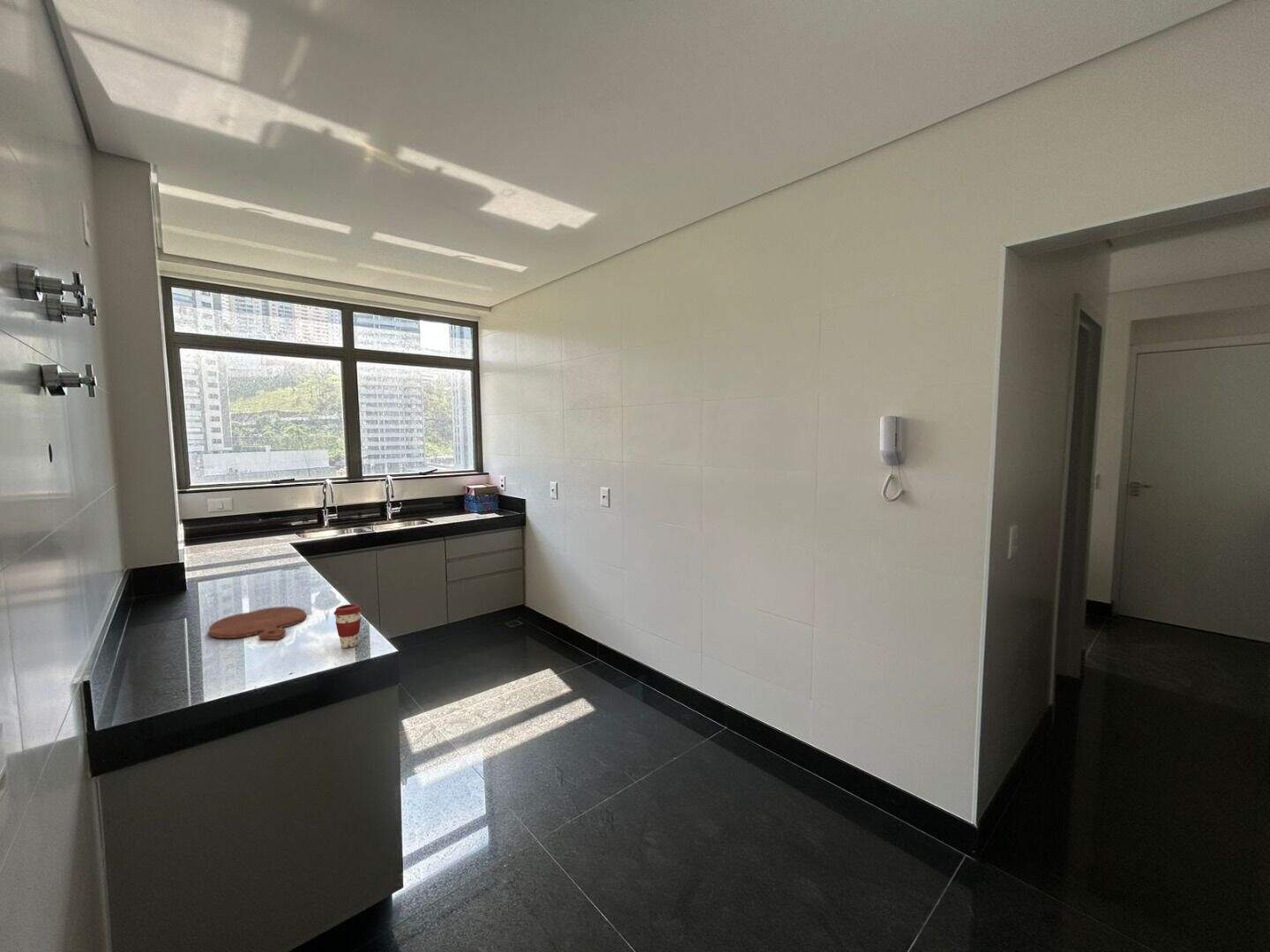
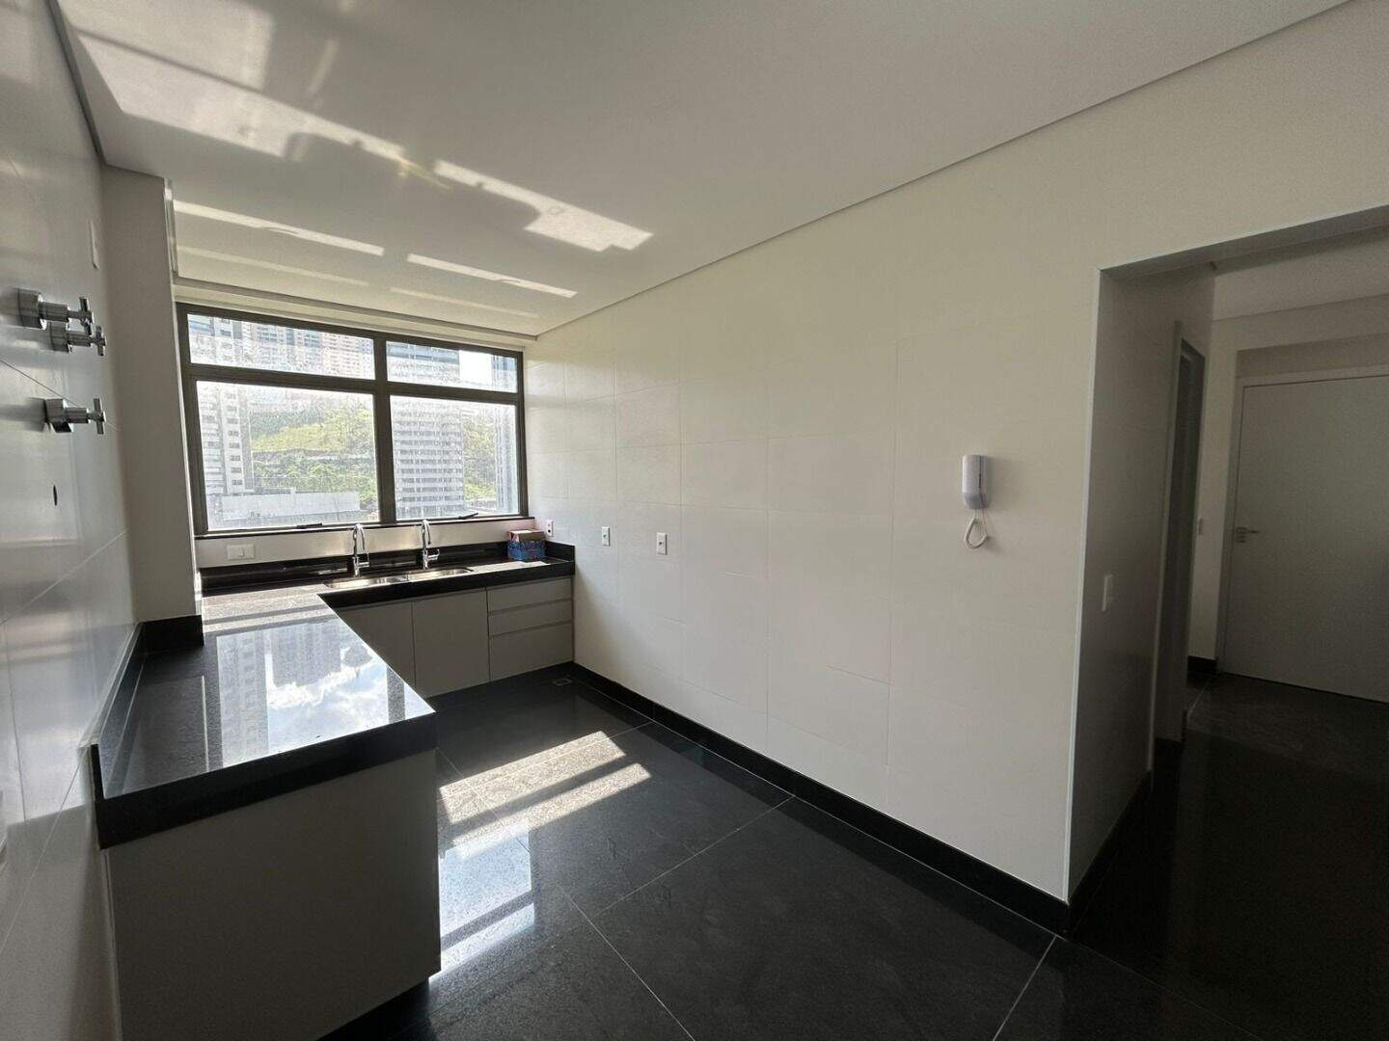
- cutting board (263, 624)
- coffee cup (348, 626)
